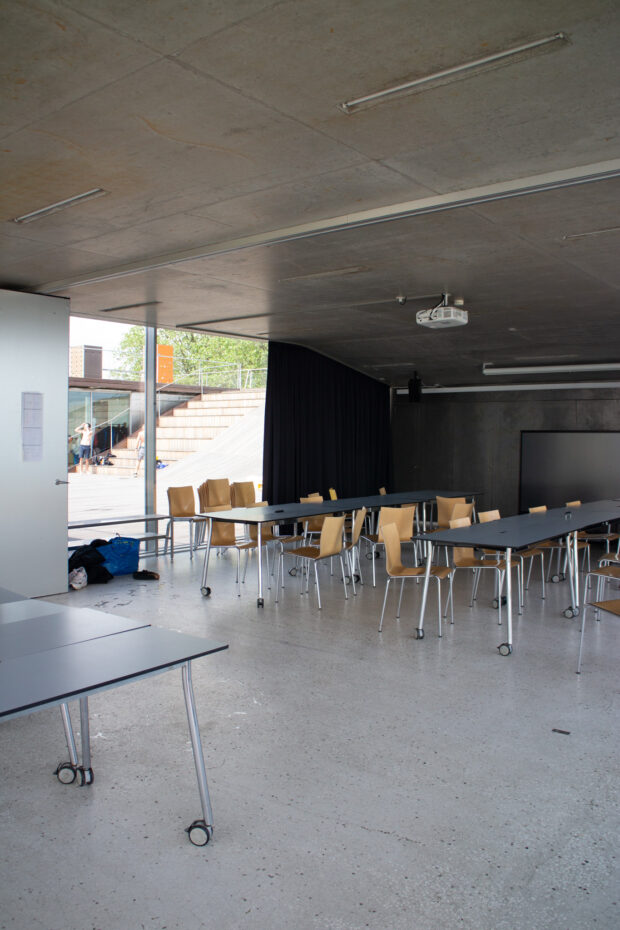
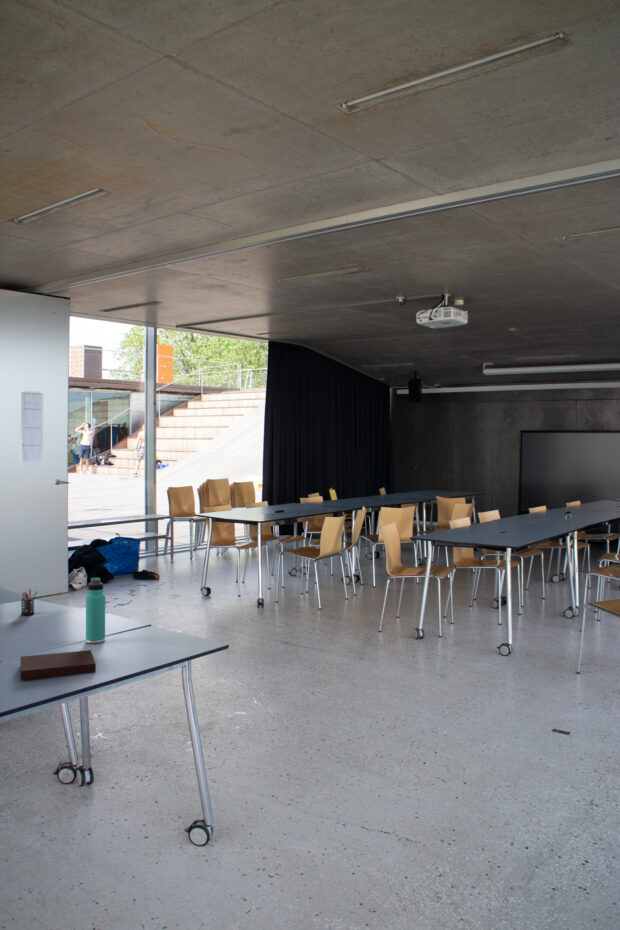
+ thermos bottle (95, 610)
+ notebook (57, 664)
+ pen holder (29, 600)
